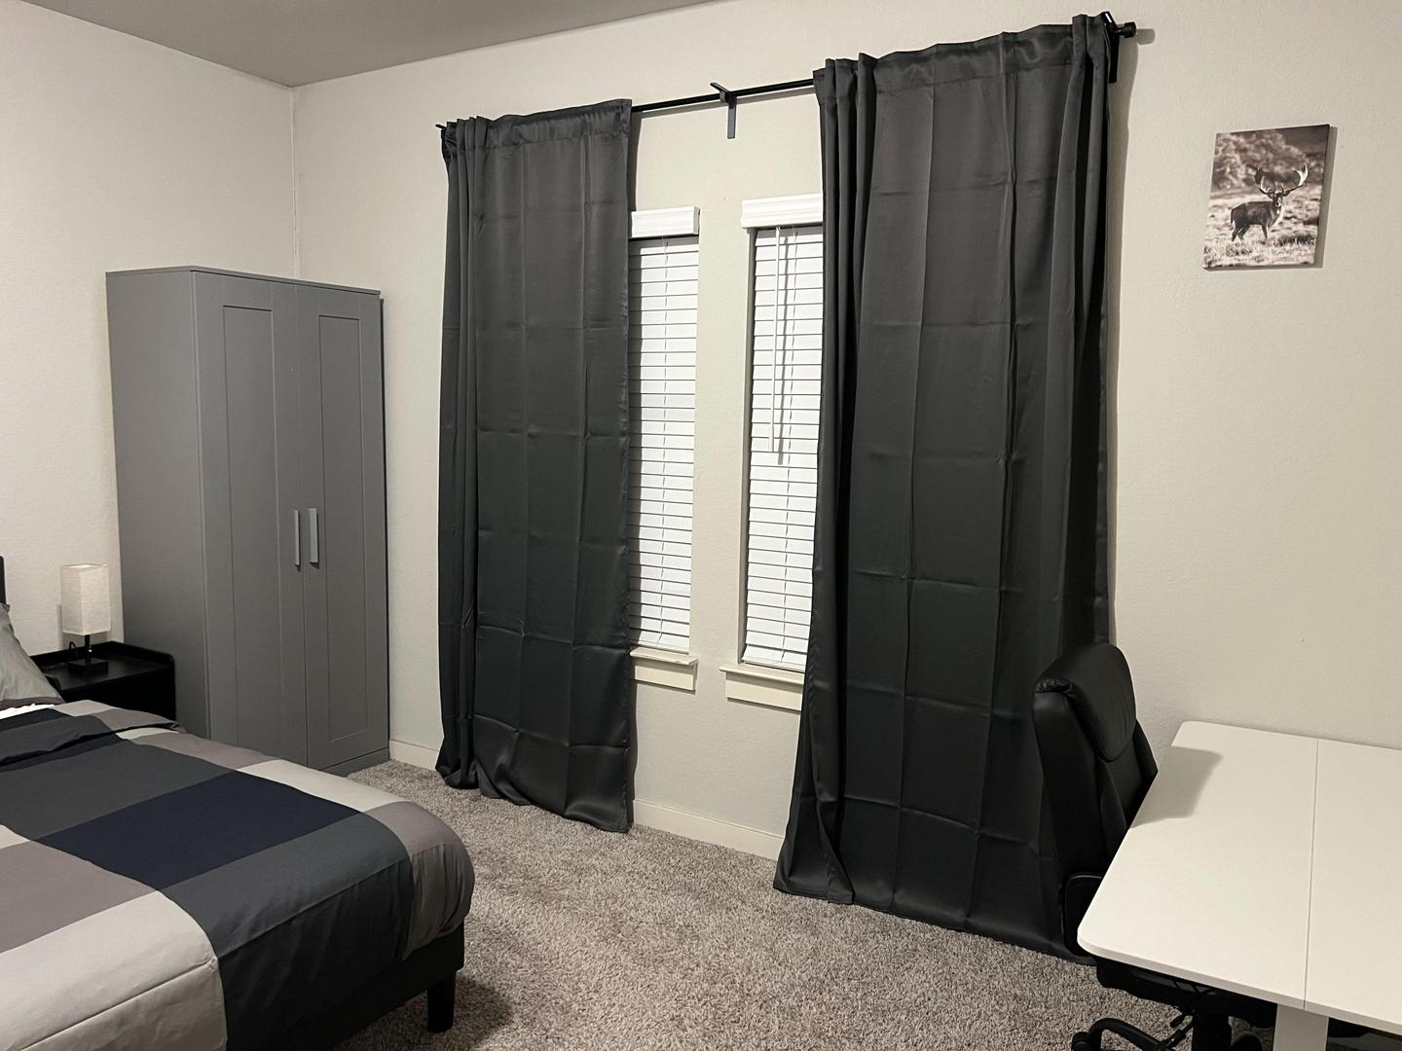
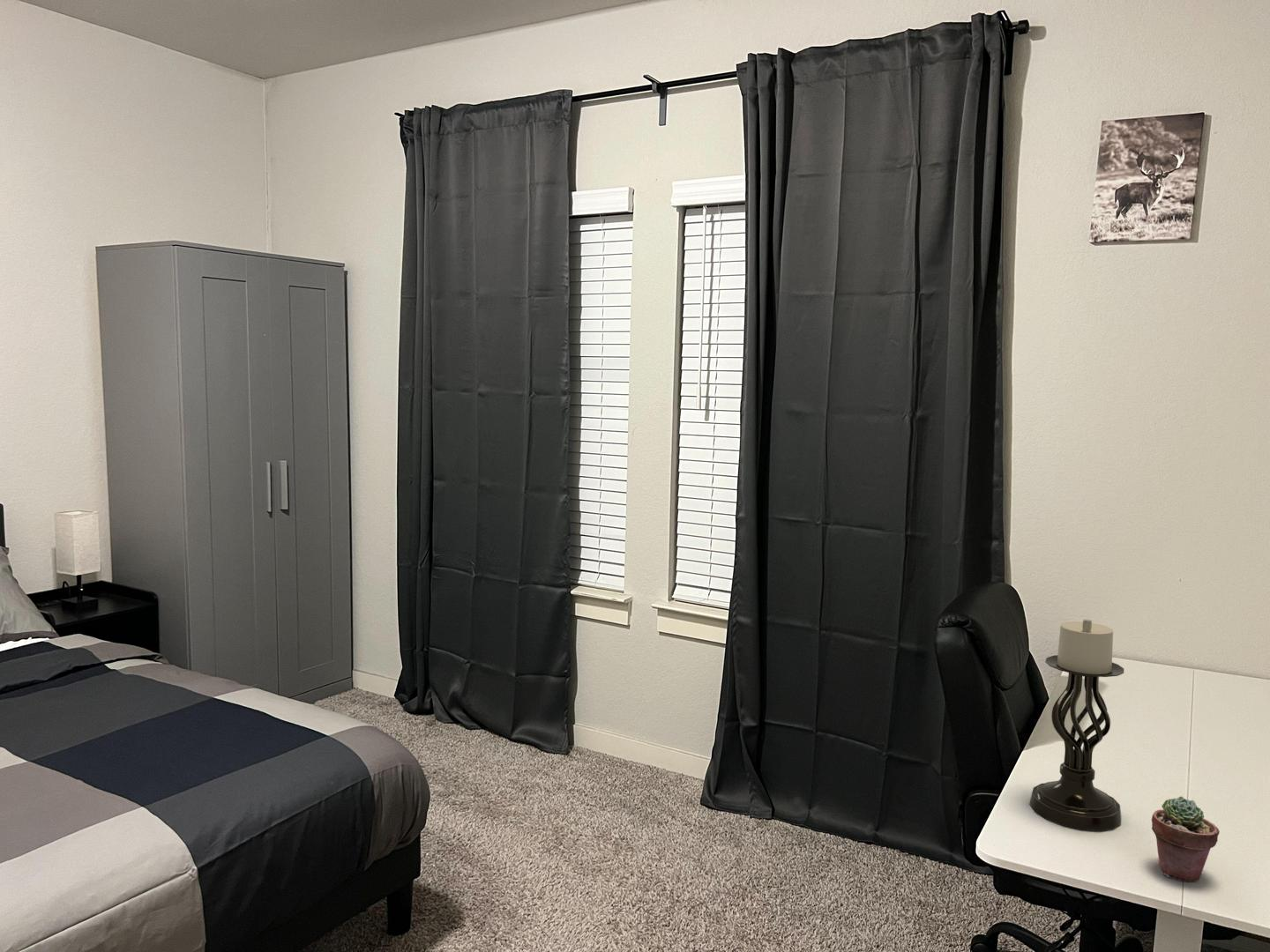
+ candle holder (1080, 716)
+ potted succulent (1183, 836)
